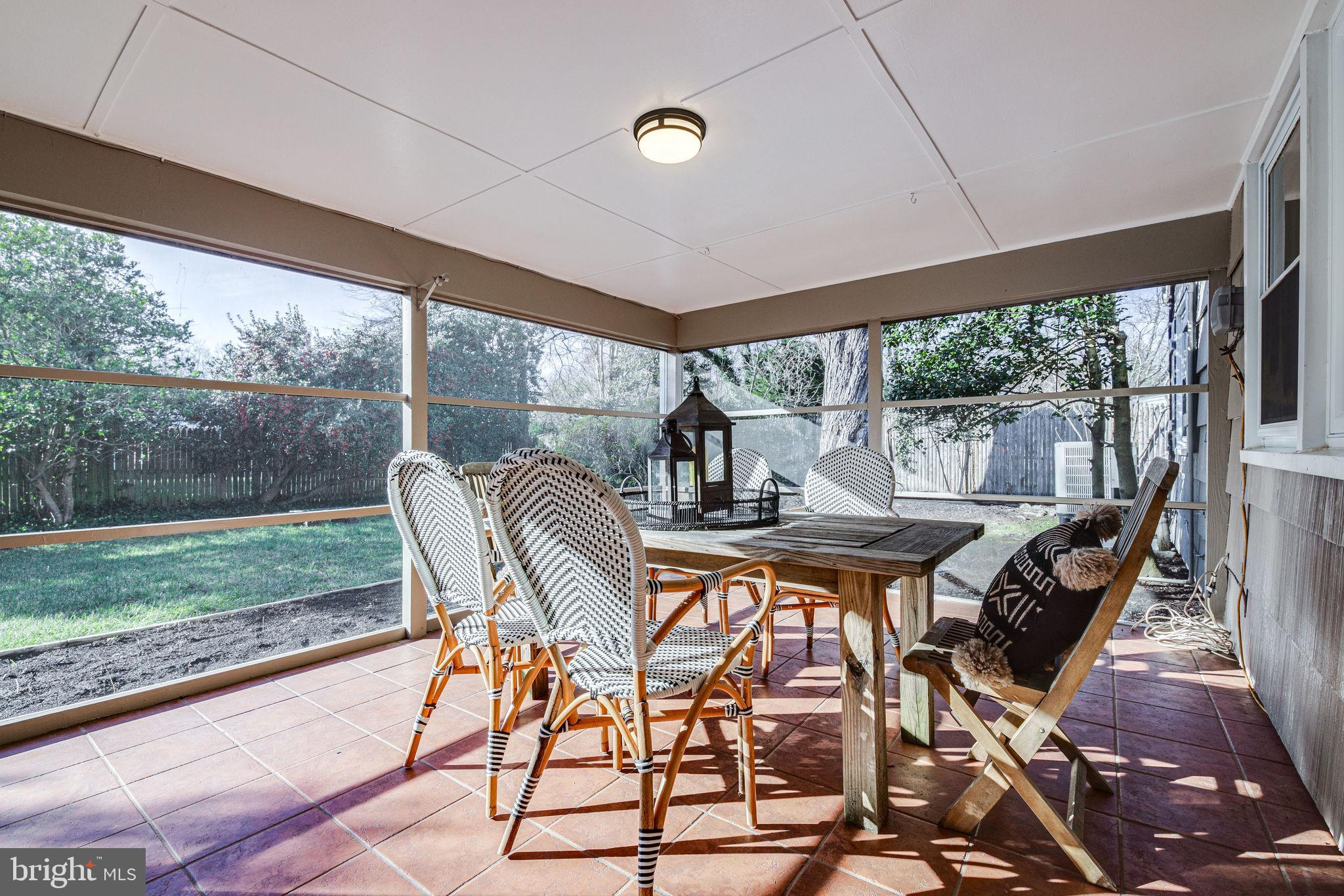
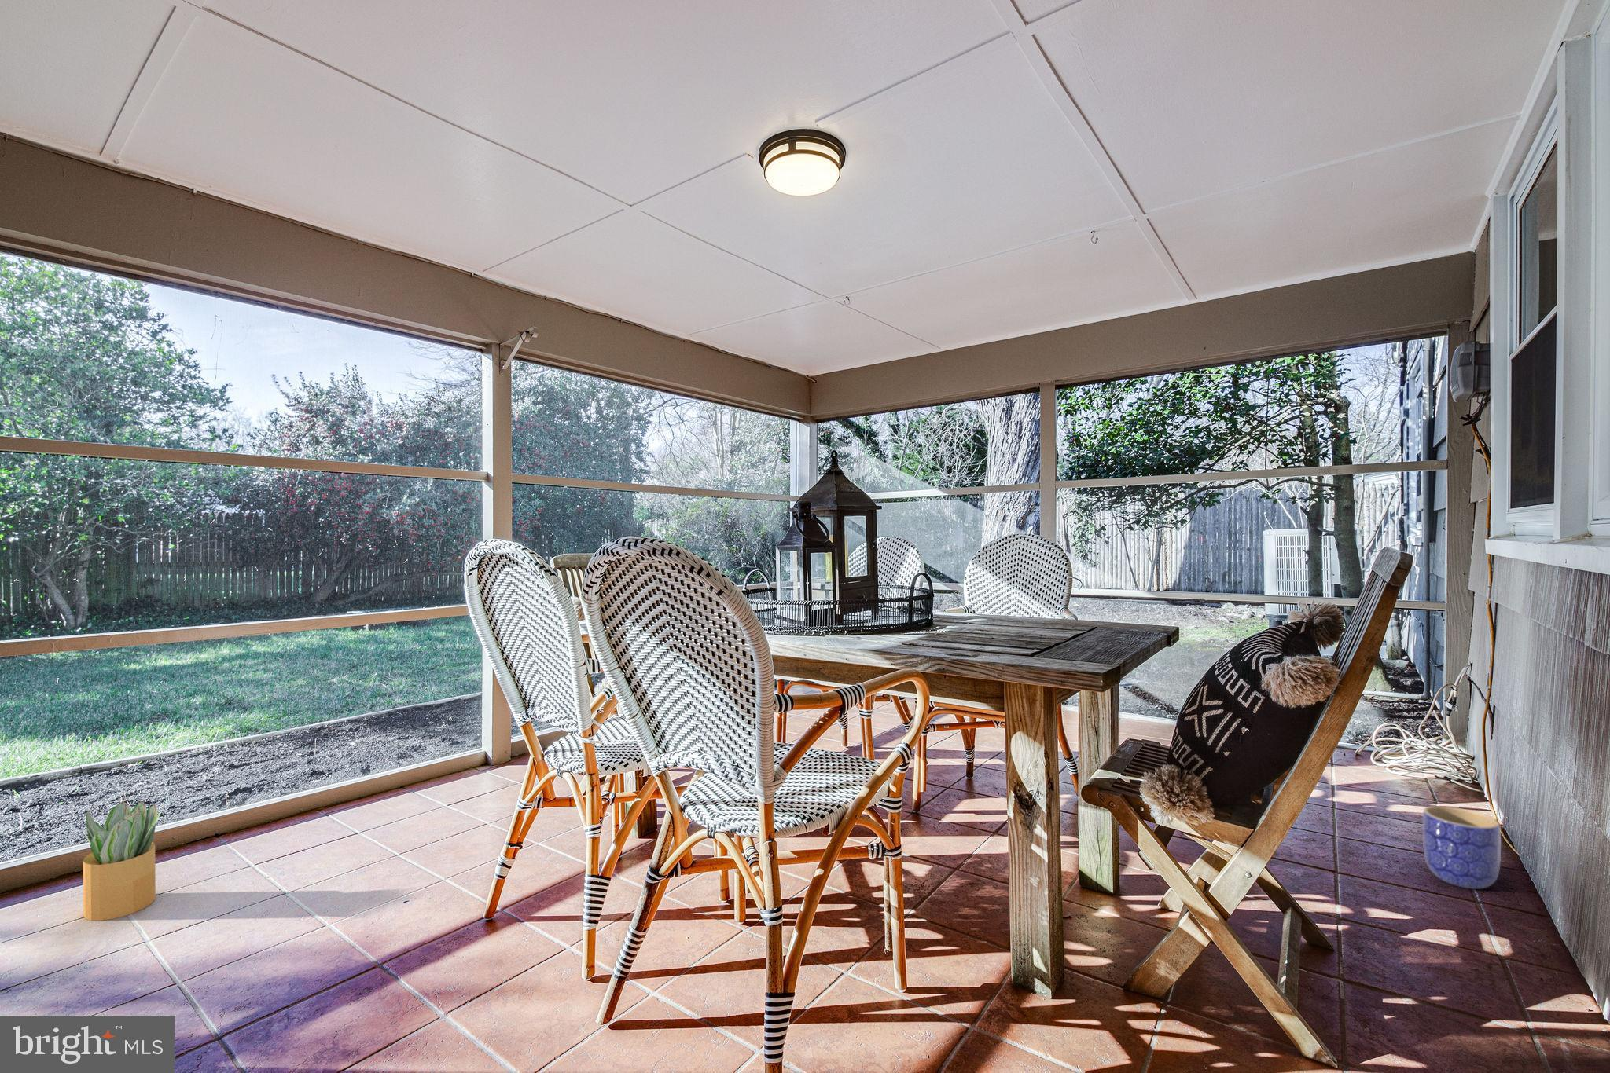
+ planter (1460, 848)
+ potted plant (120, 856)
